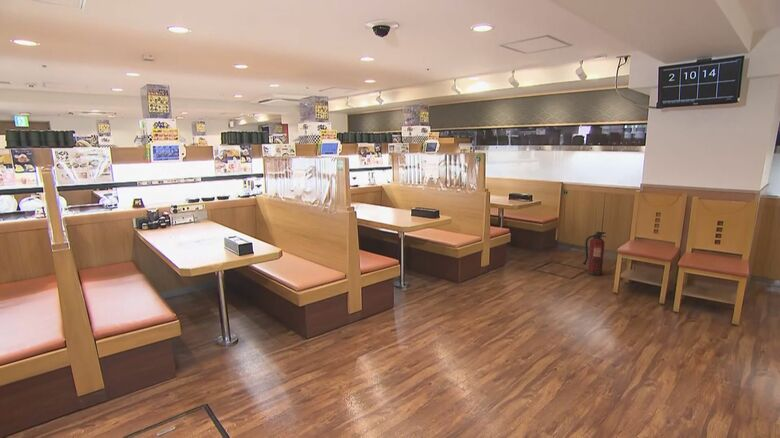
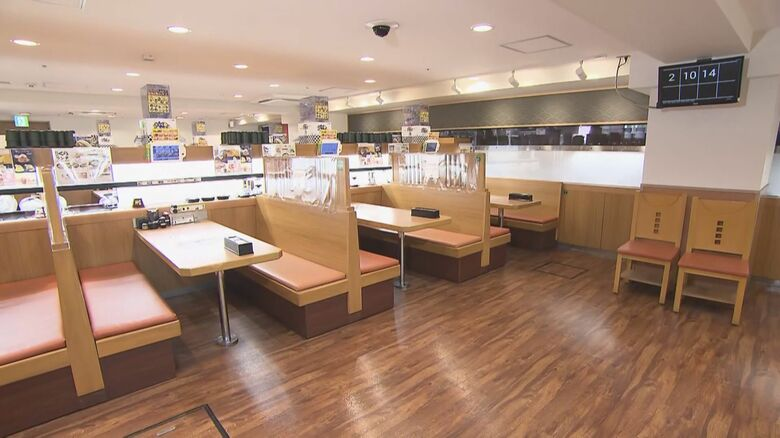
- fire extinguisher (594, 252)
